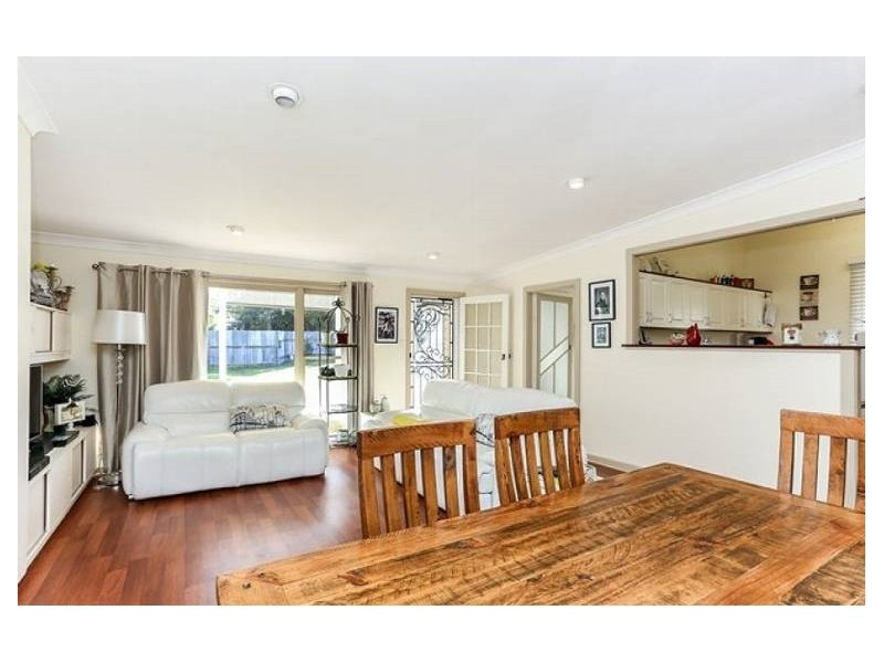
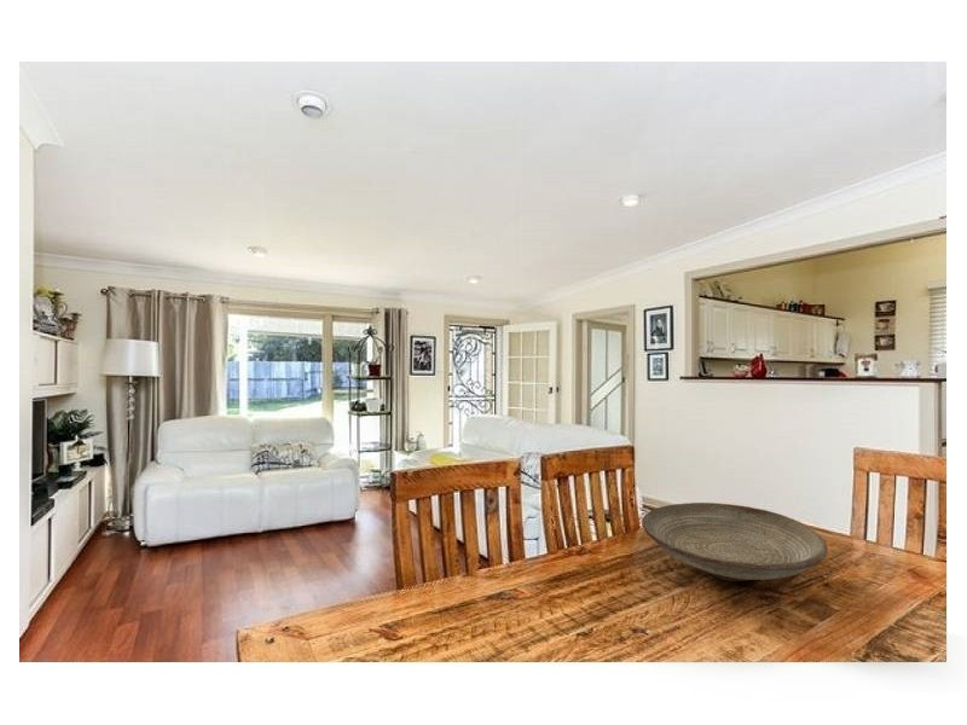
+ decorative bowl (726, 547)
